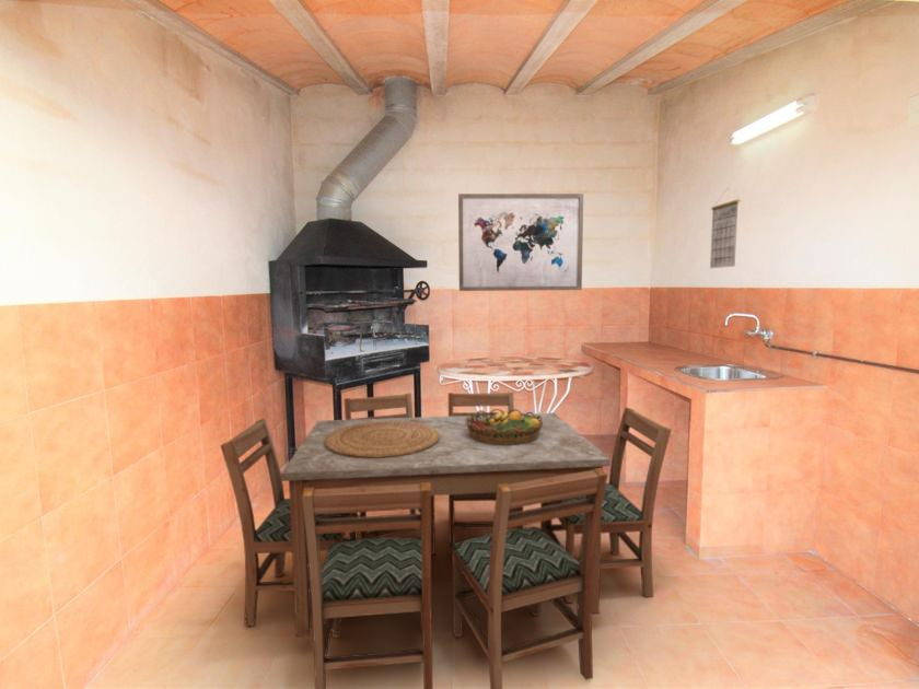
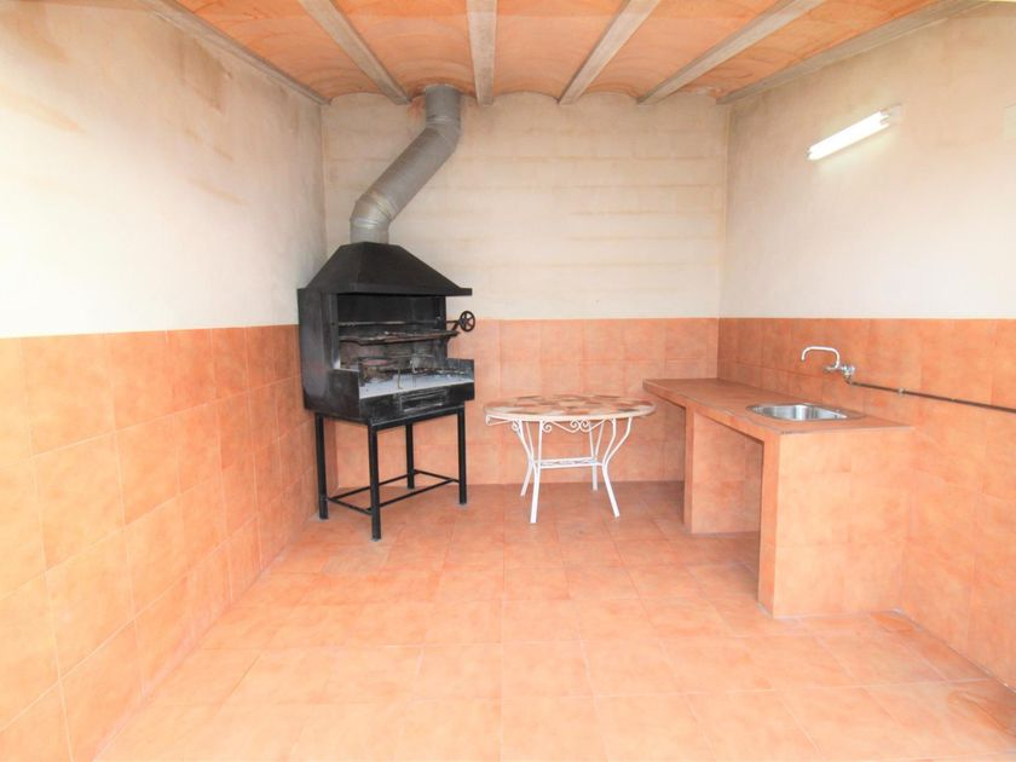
- wall art (521, 242)
- calendar (723, 227)
- dining table (452, 503)
